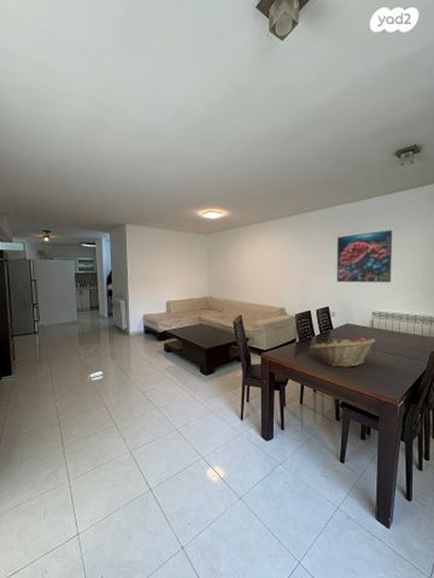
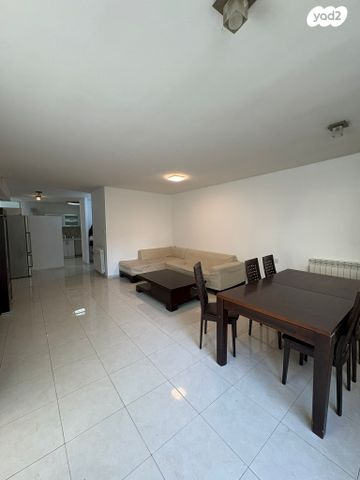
- fruit basket (341, 348)
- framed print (362, 258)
